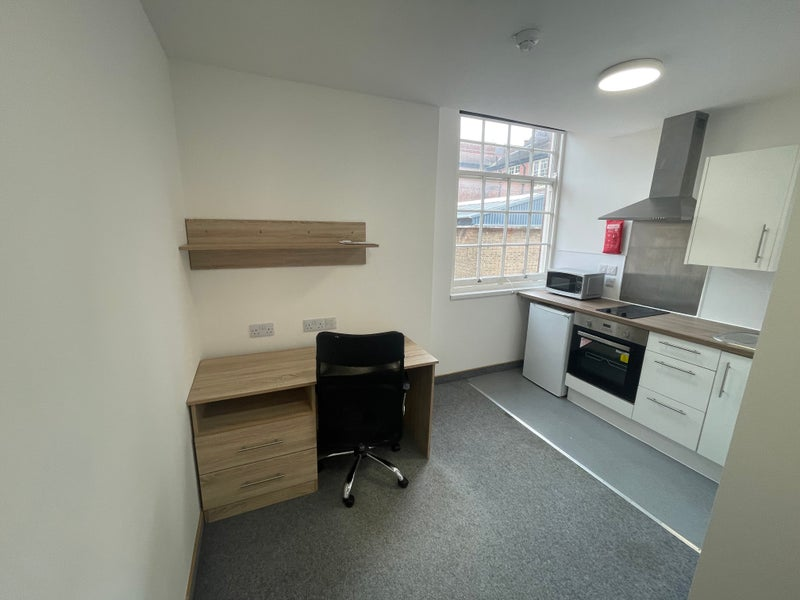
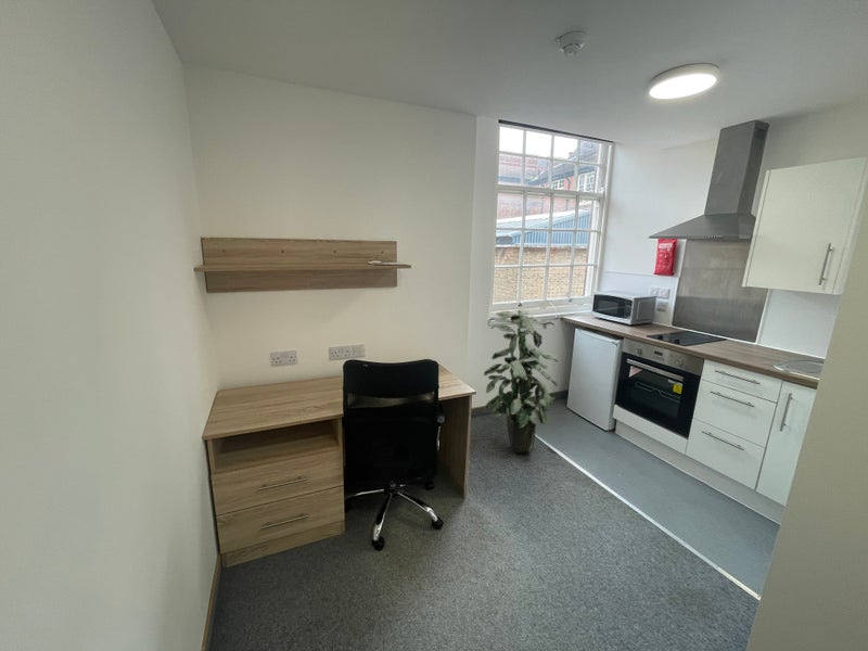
+ indoor plant (519, 380)
